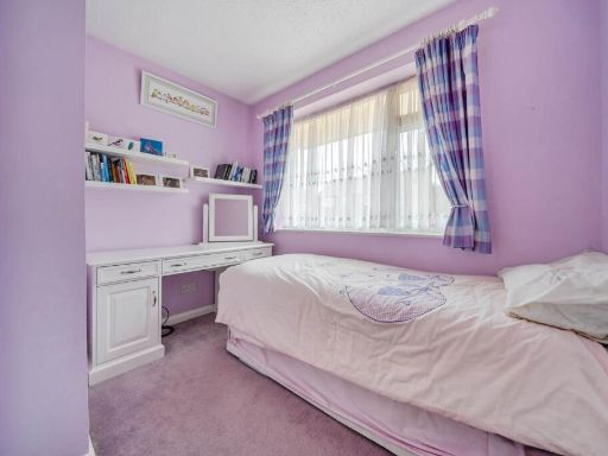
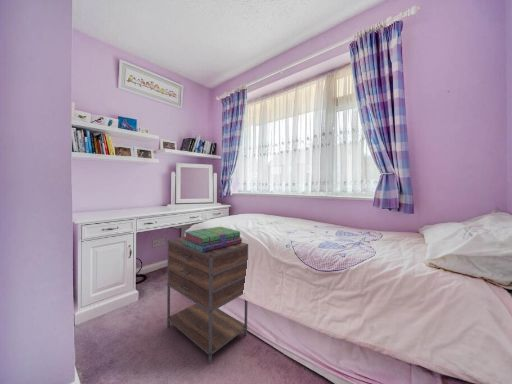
+ stack of books (212, 237)
+ nightstand (204, 287)
